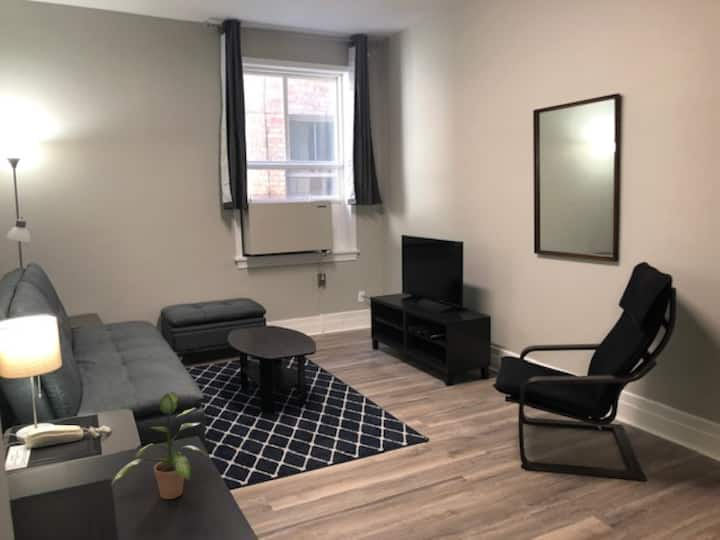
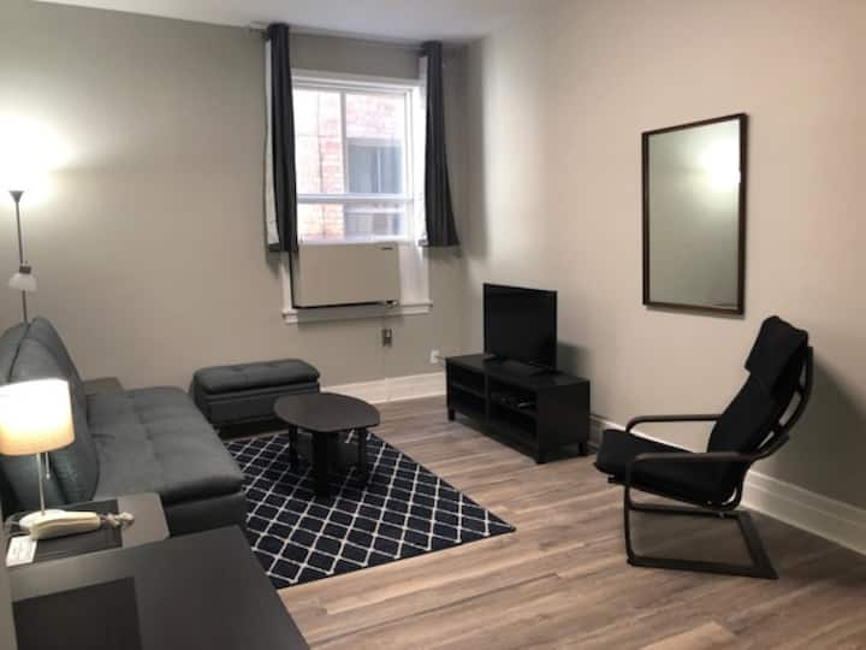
- potted plant (160, 444)
